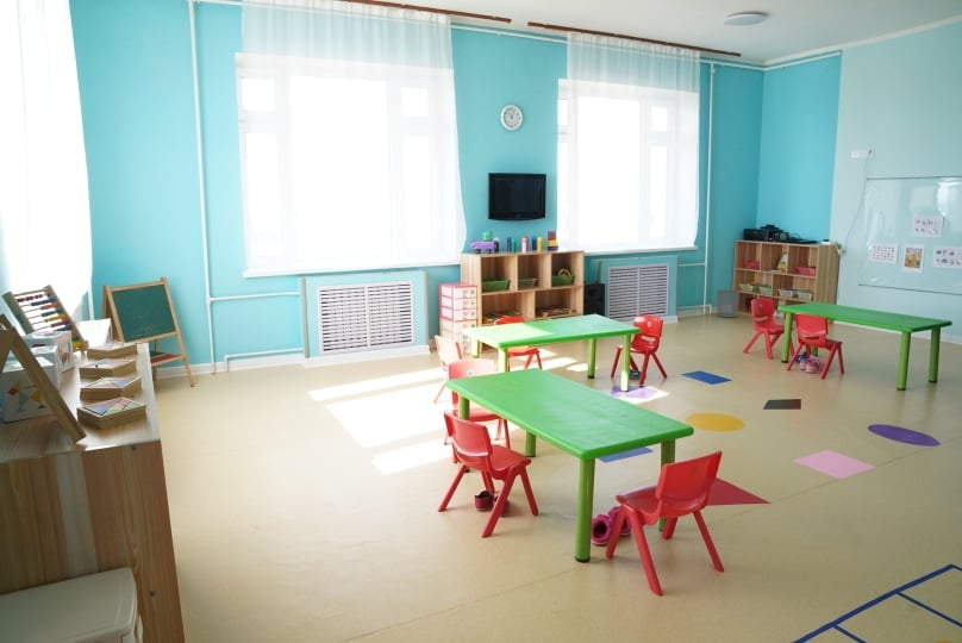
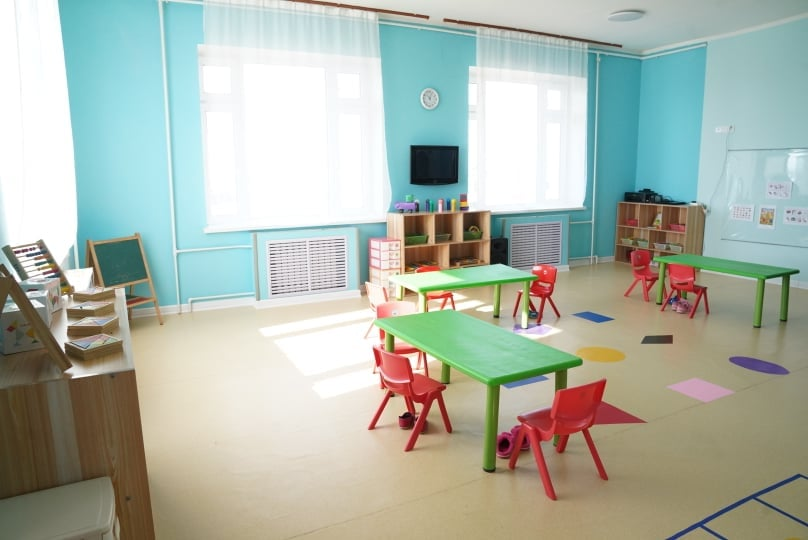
- waste bin (726, 304)
